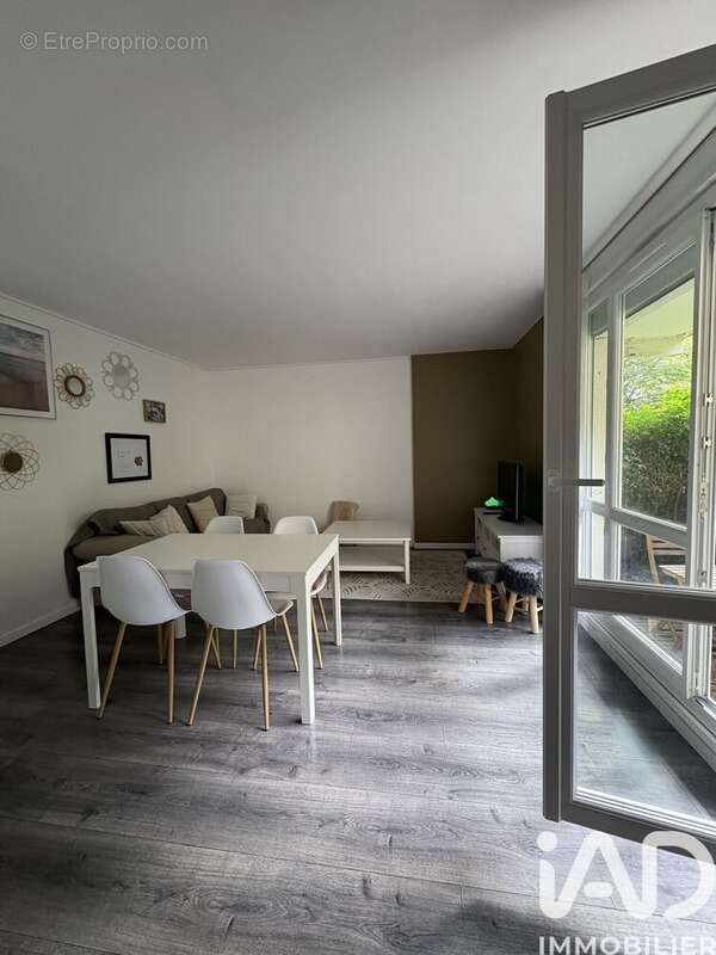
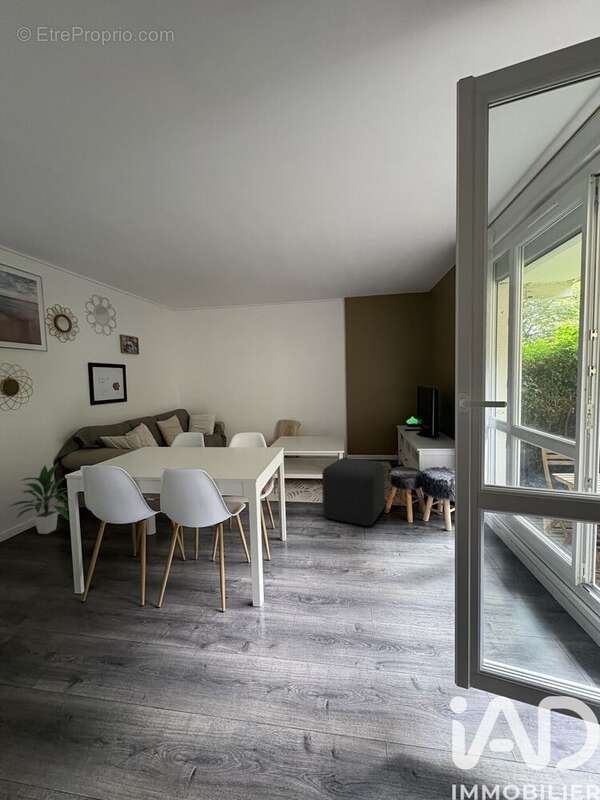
+ indoor plant (45, 499)
+ cube (354, 489)
